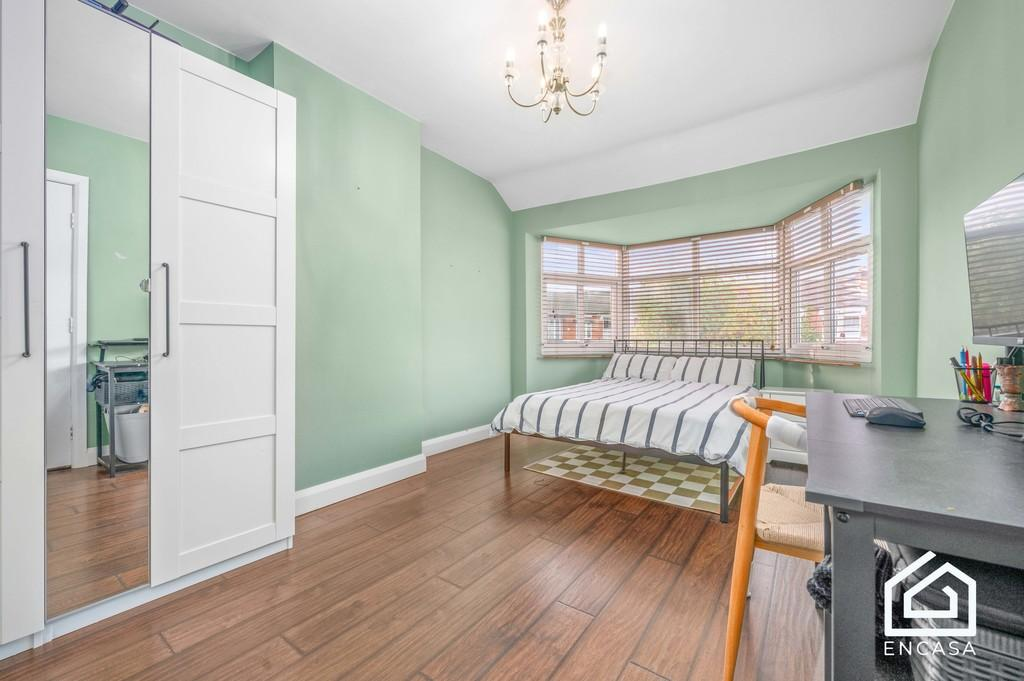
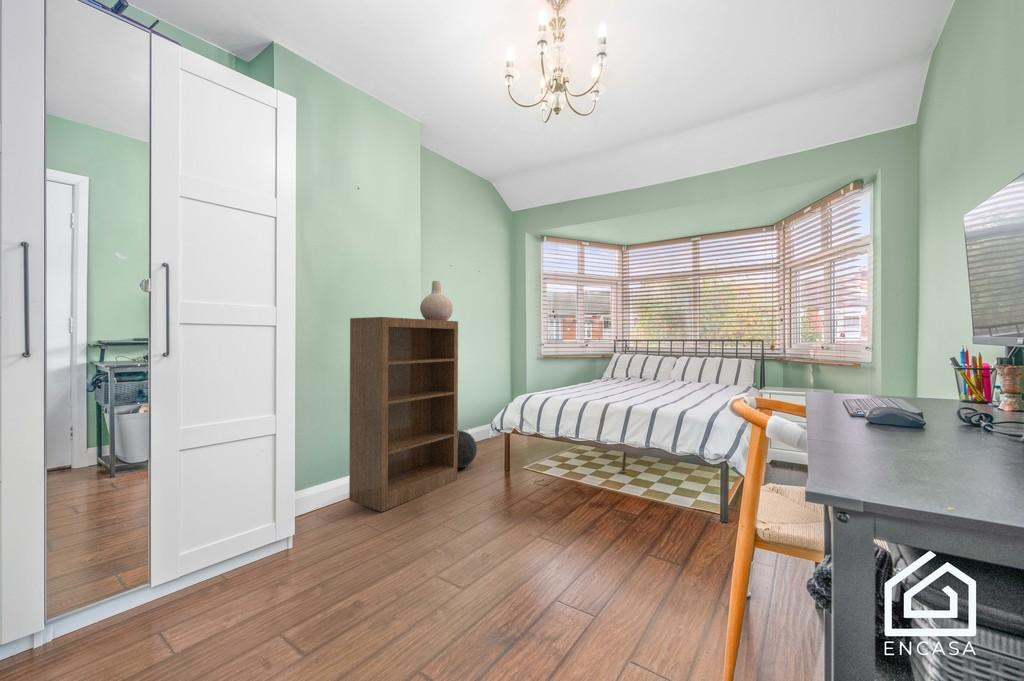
+ vase (436, 300)
+ bookshelf (407, 404)
+ ball (458, 449)
